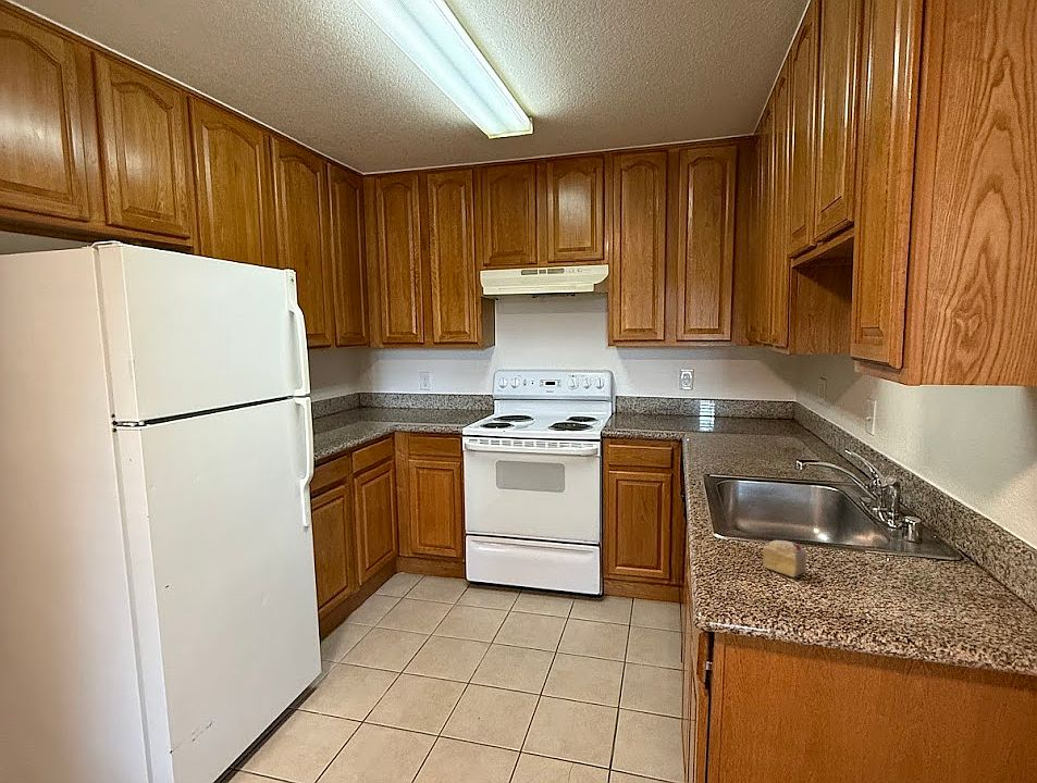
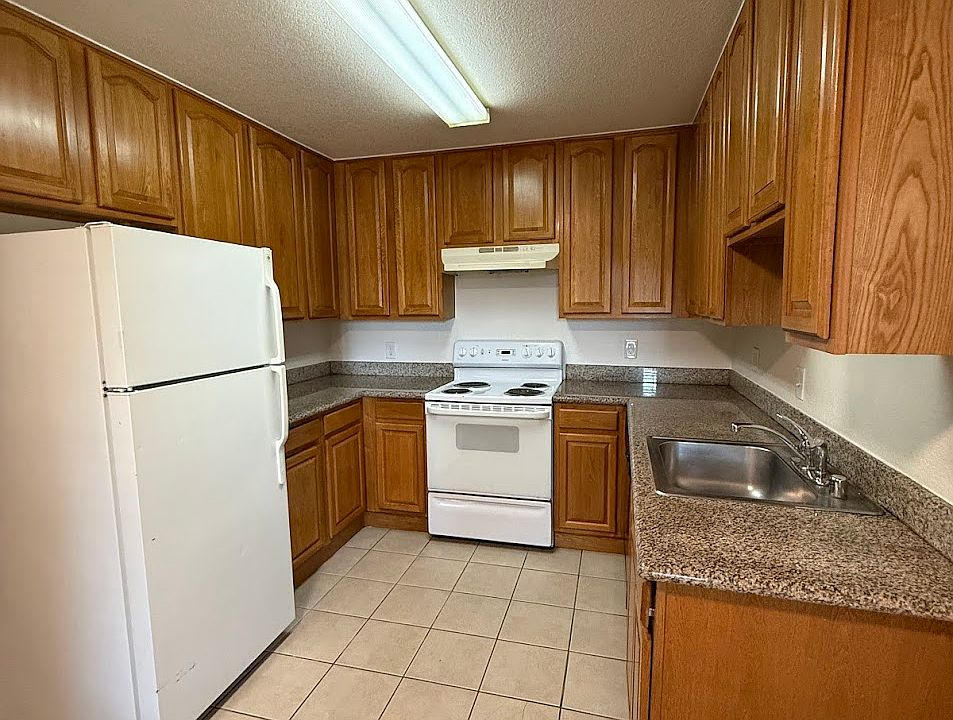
- cake slice (783, 555)
